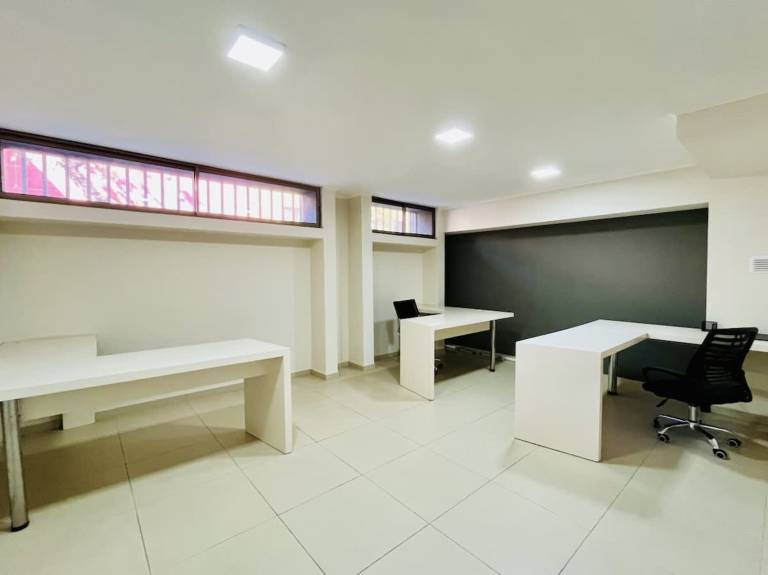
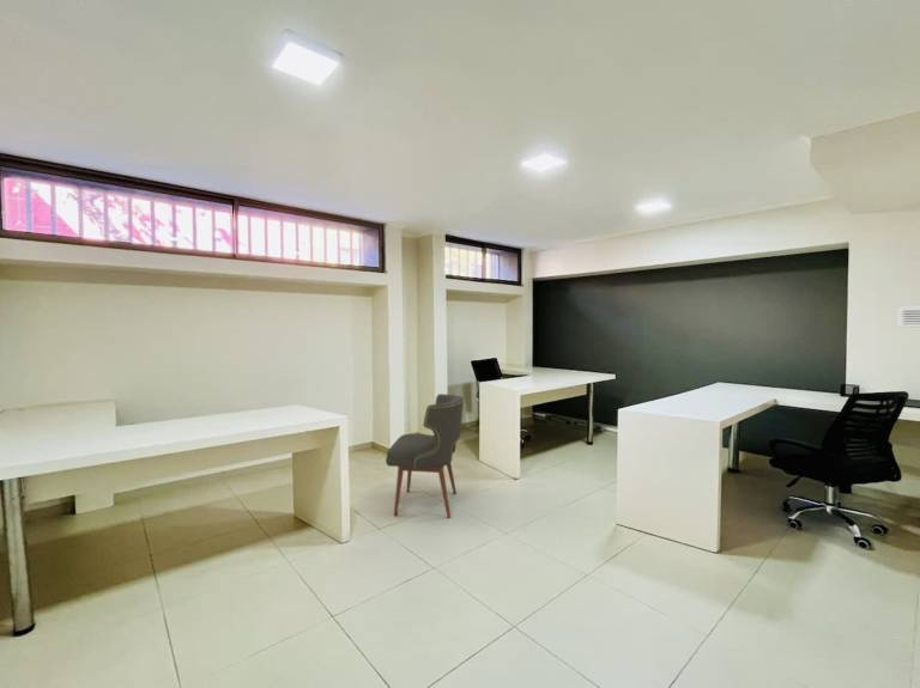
+ chair (428, 450)
